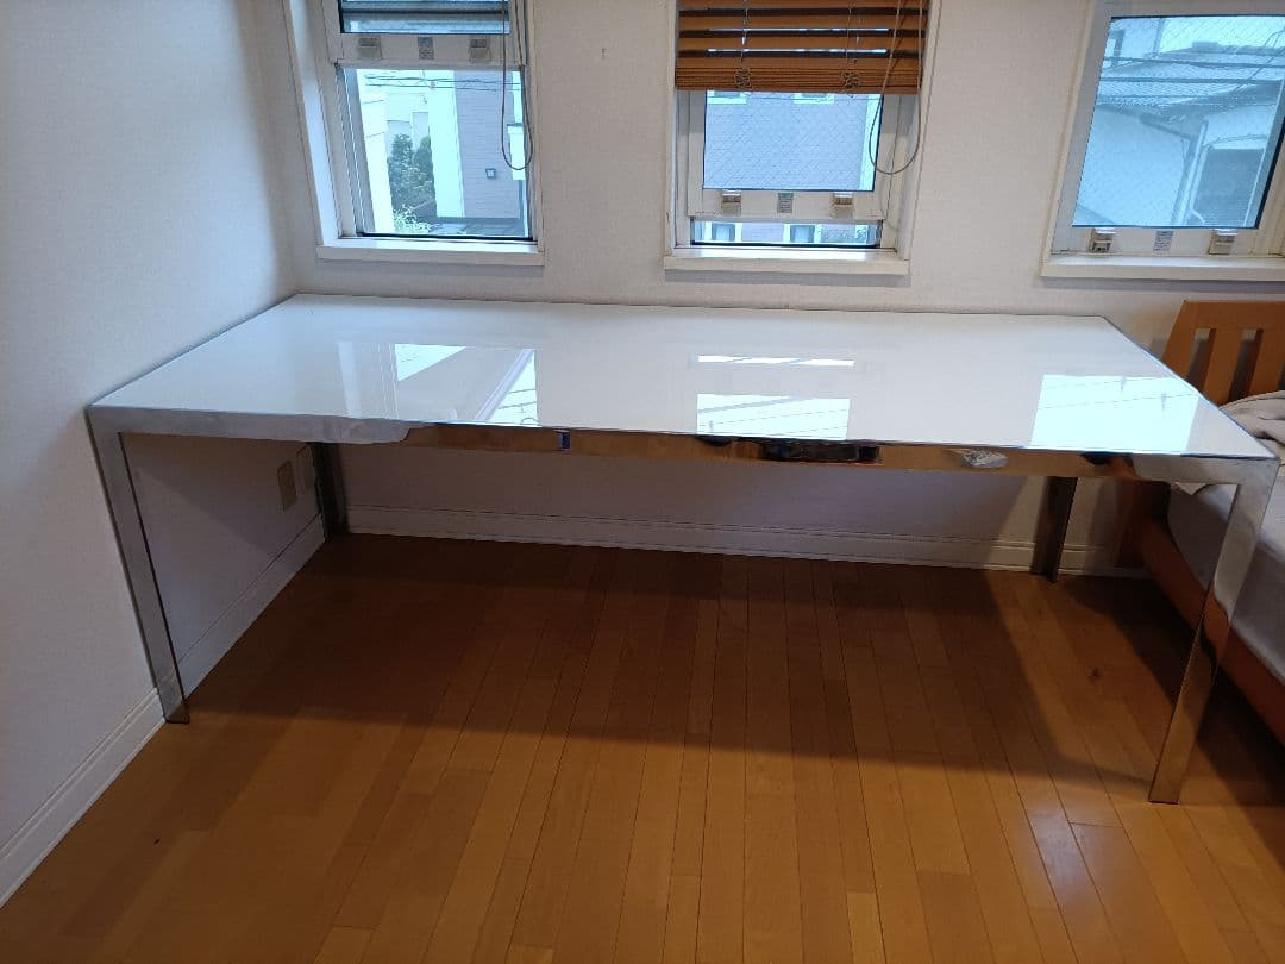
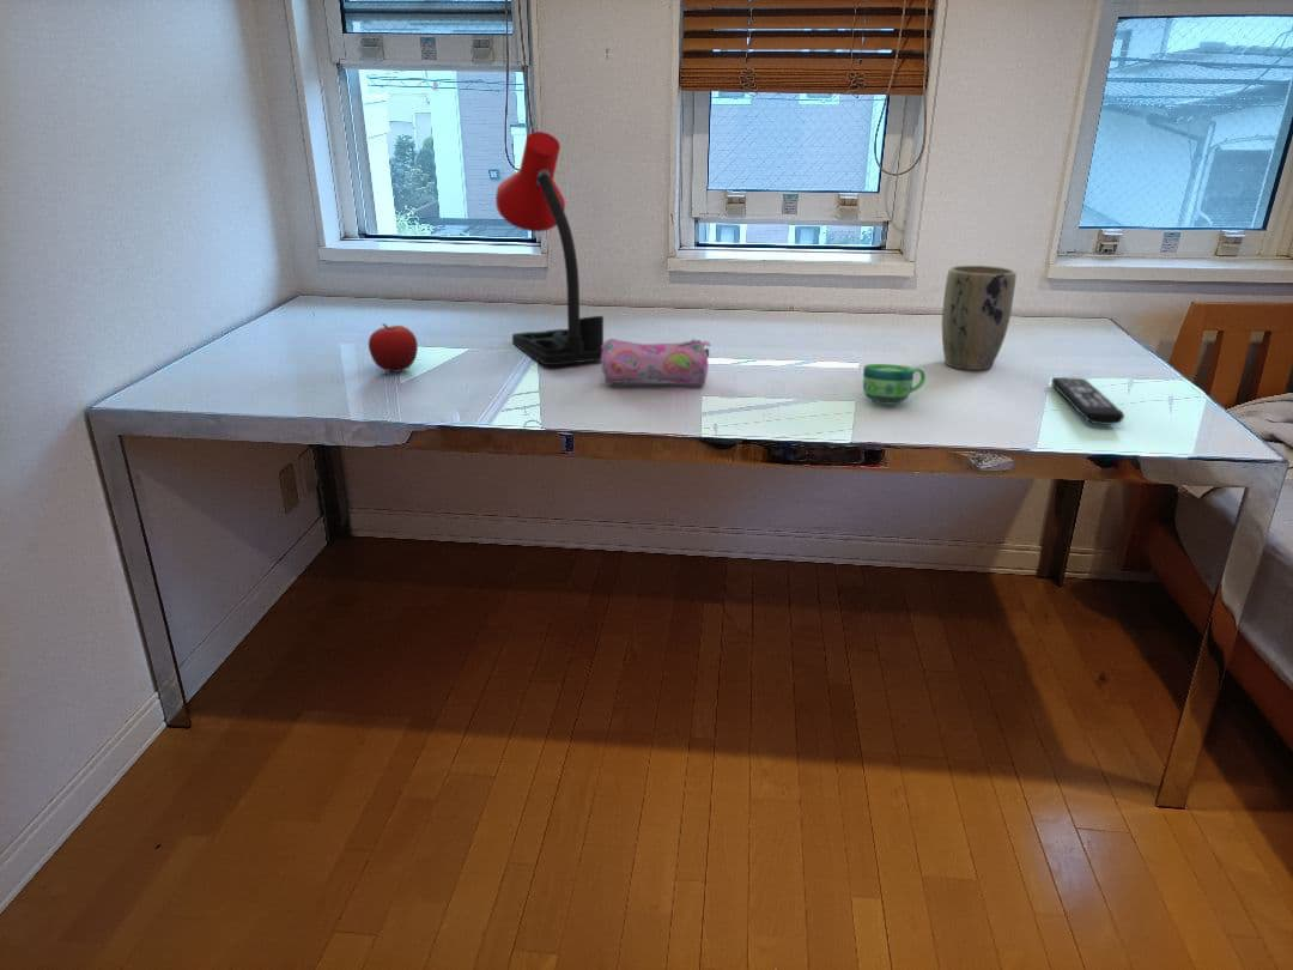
+ plant pot (975, 317)
+ cup (893, 382)
+ fruit (393, 346)
+ desk lamp (560, 240)
+ pencil case (655, 360)
+ remote control (1085, 399)
